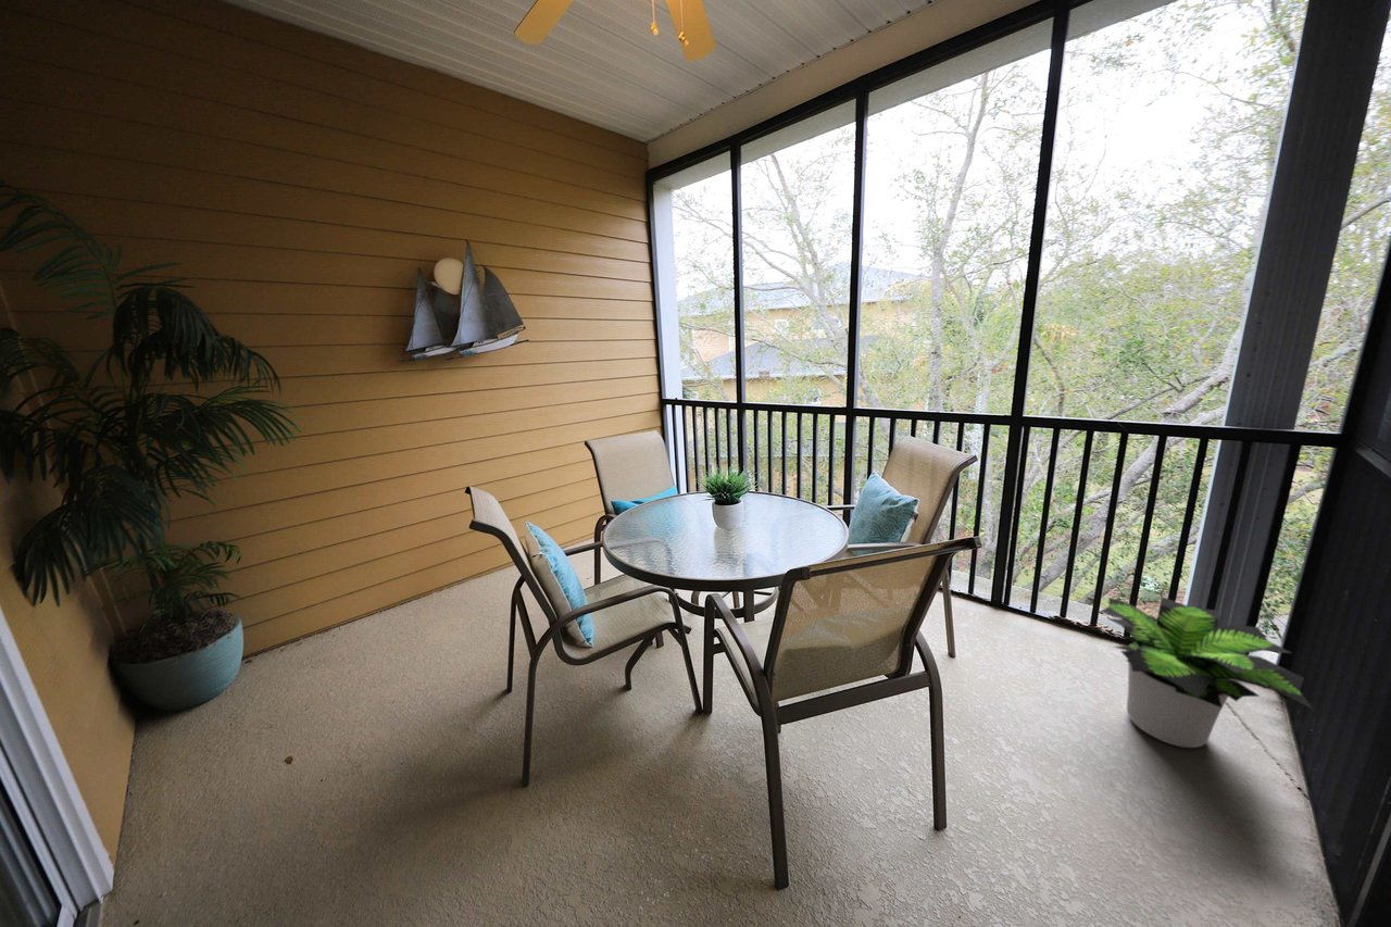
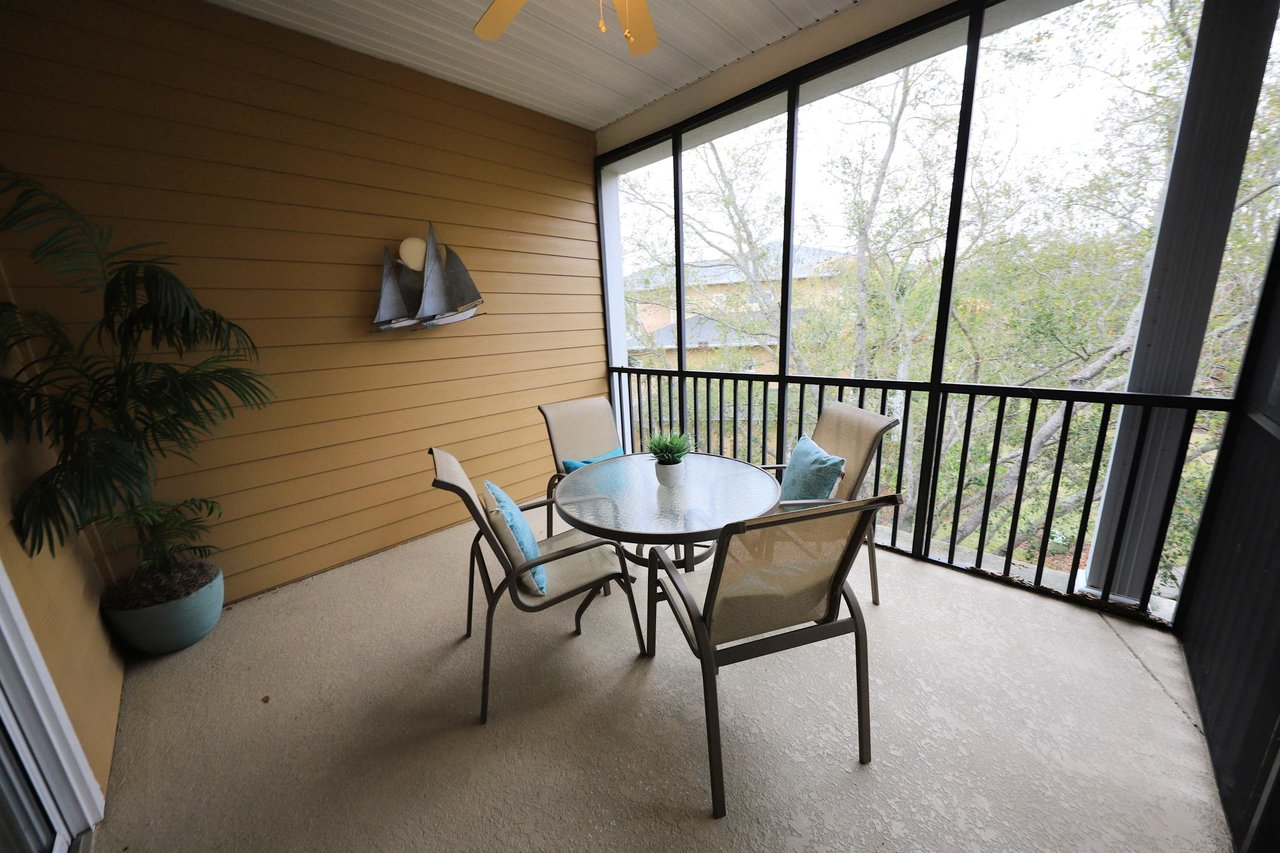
- potted plant (1185, 686)
